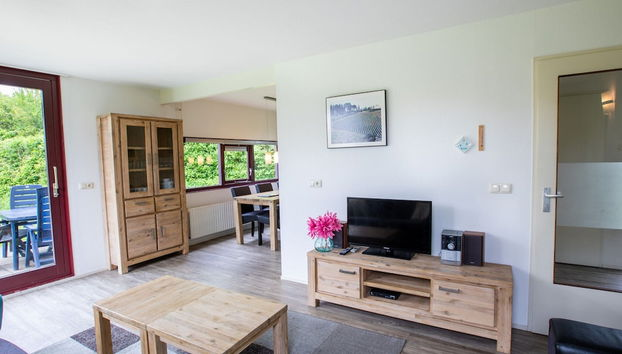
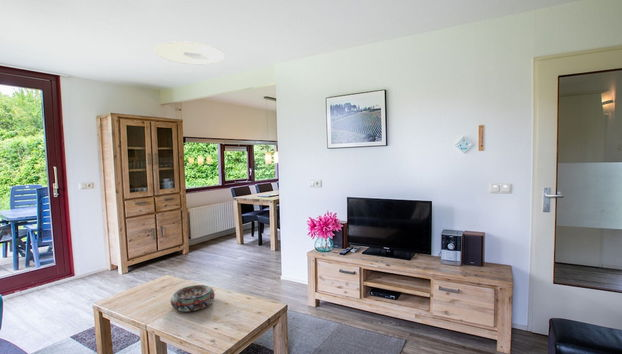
+ decorative bowl (193, 297)
+ ceiling light (190, 51)
